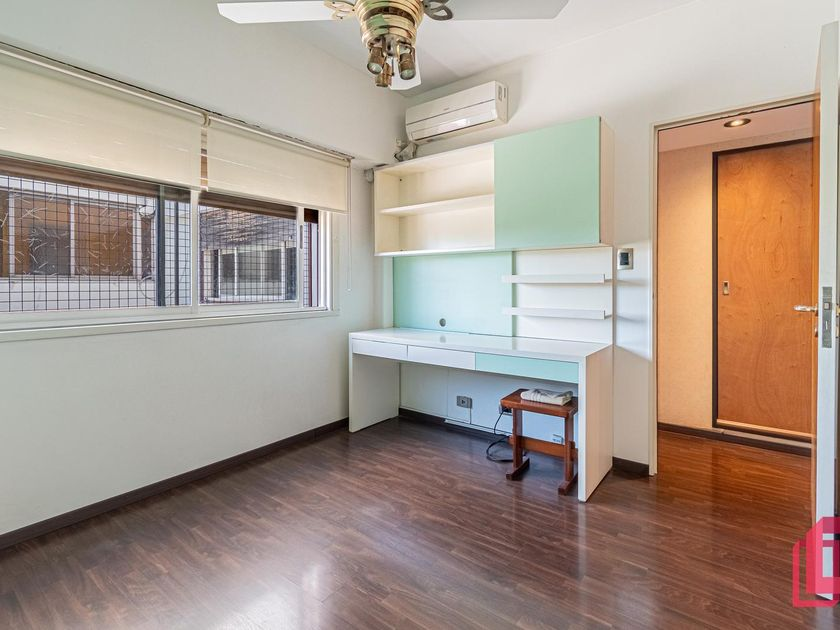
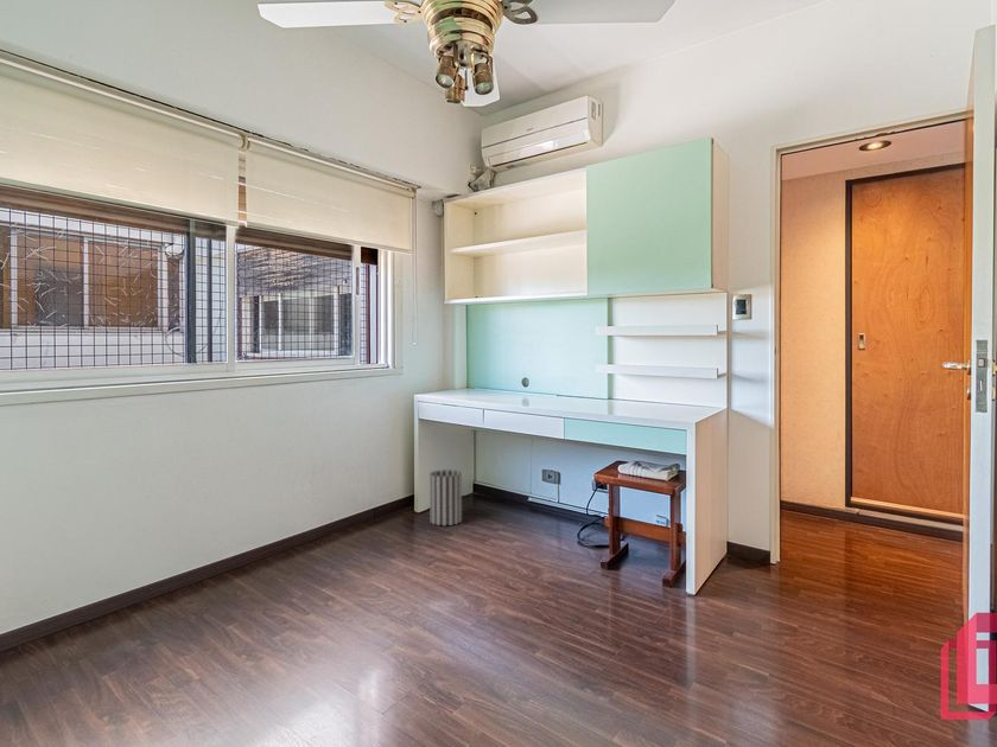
+ wastebasket (445, 497)
